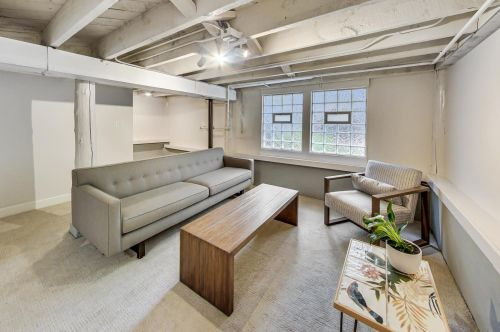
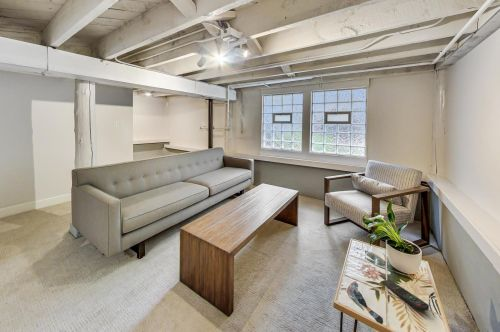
+ remote control (403, 293)
